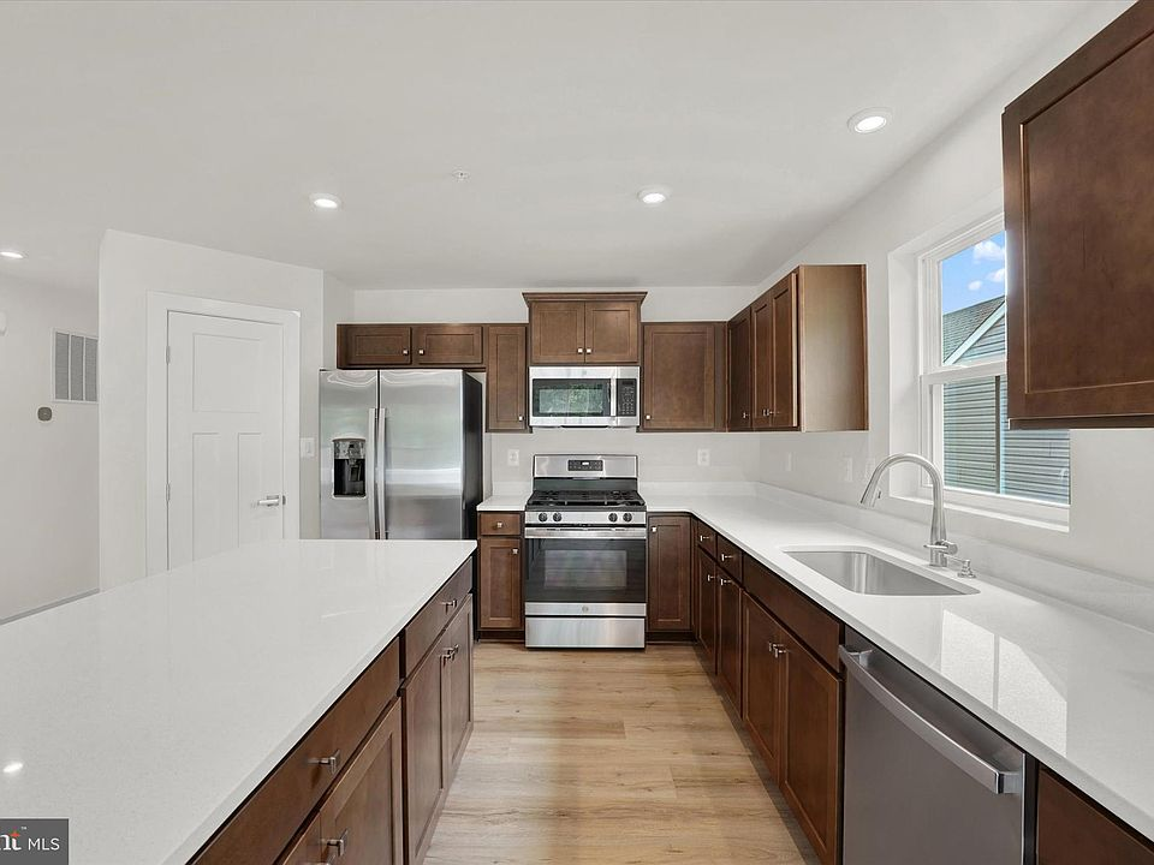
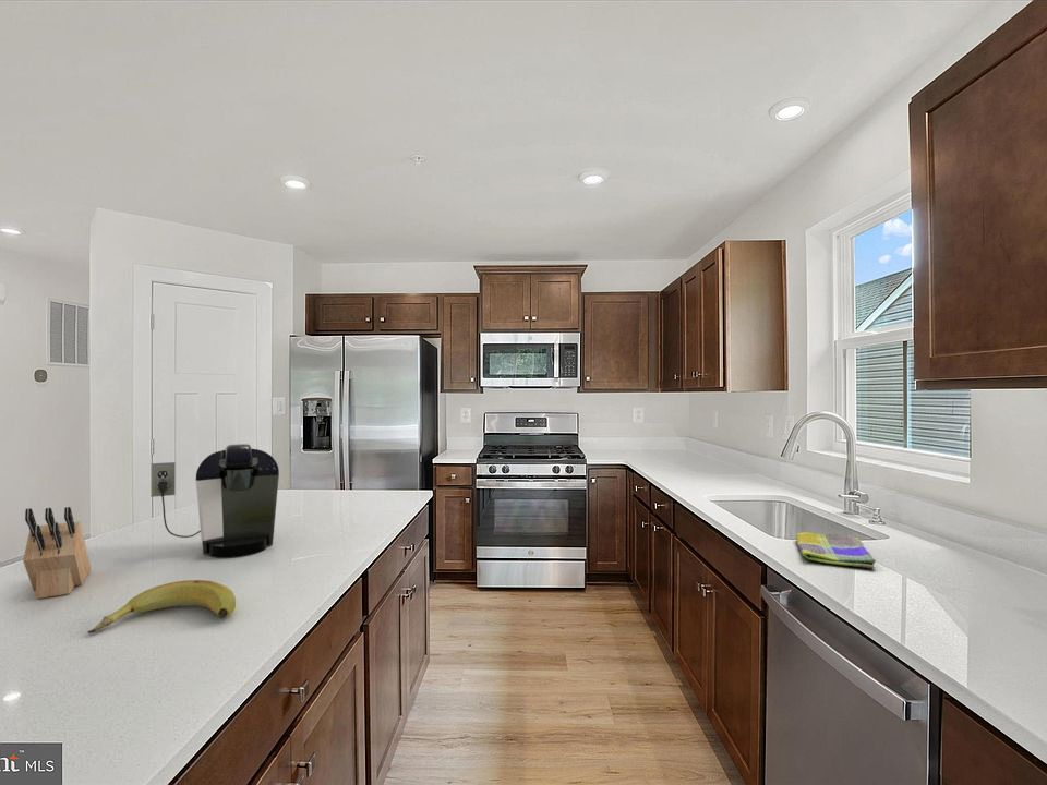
+ knife block (58, 543)
+ coffee maker (215, 497)
+ banana (165, 605)
+ dish towel (832, 547)
